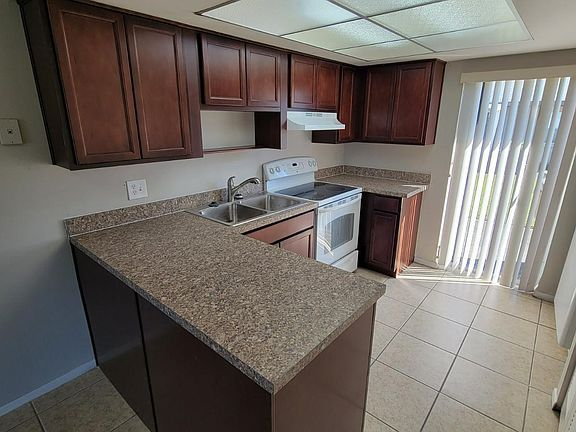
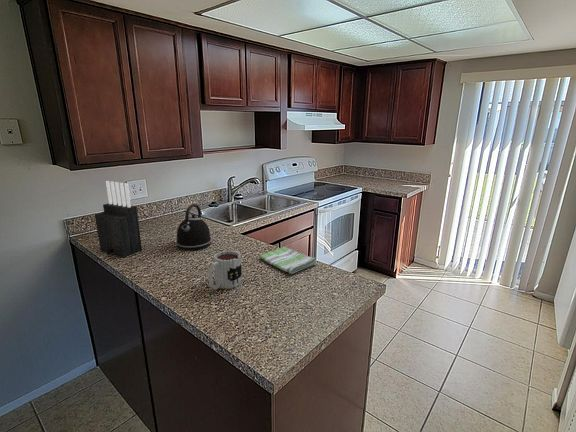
+ knife block (114, 218)
+ mug (223, 271)
+ dish towel (287, 258)
+ kettle (192, 224)
